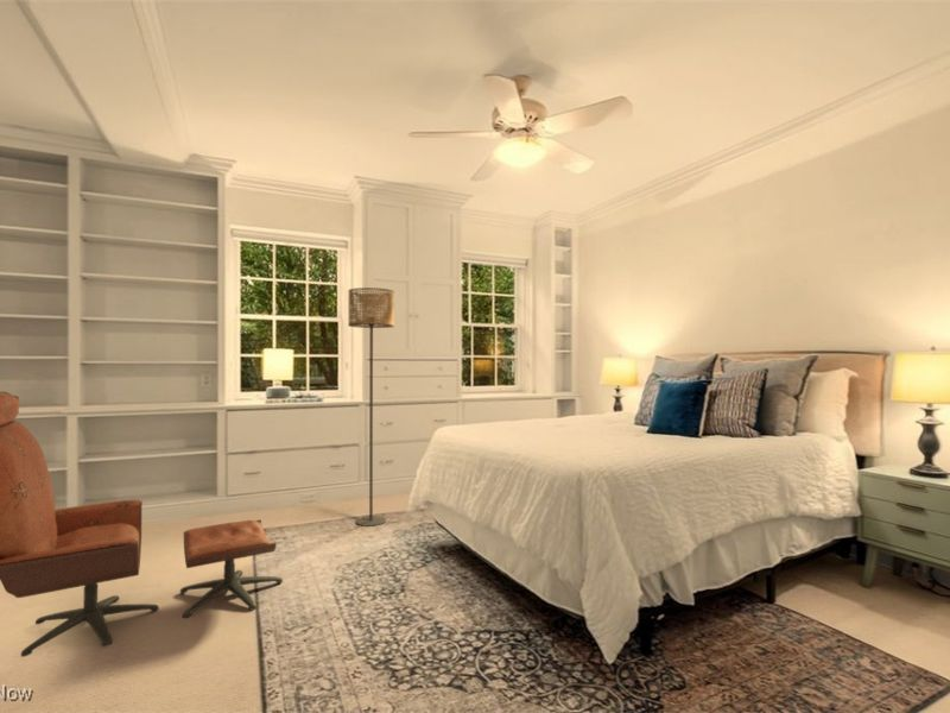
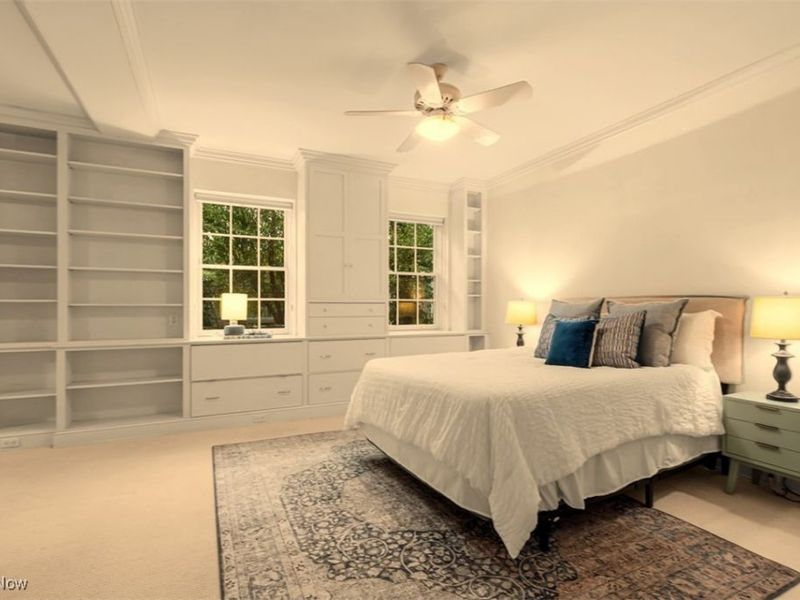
- lounge chair (141, 500)
- floor lamp (370, 405)
